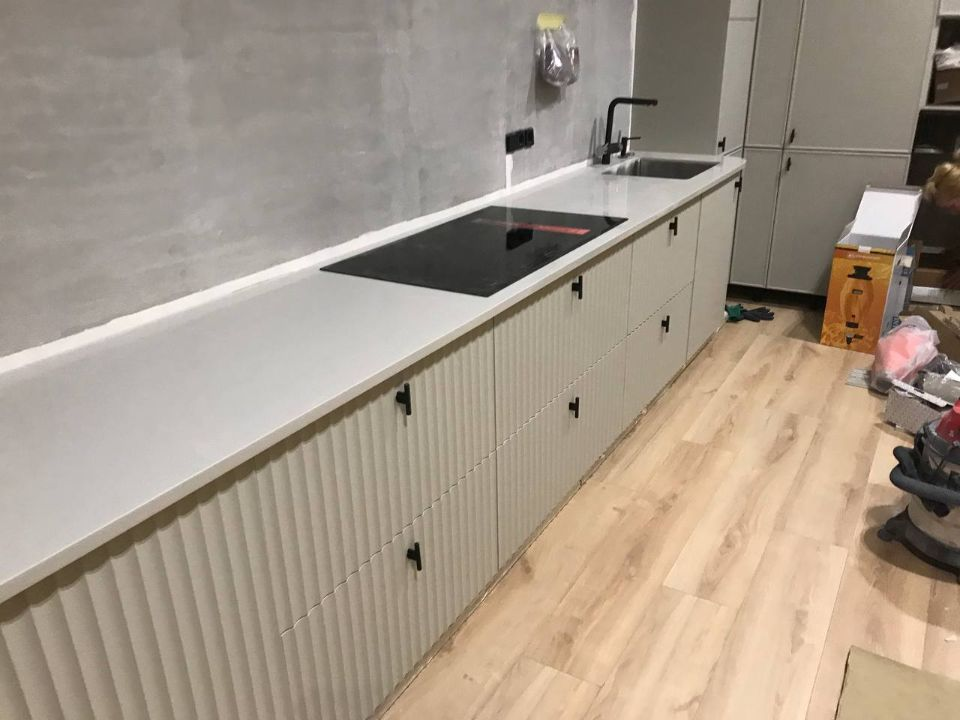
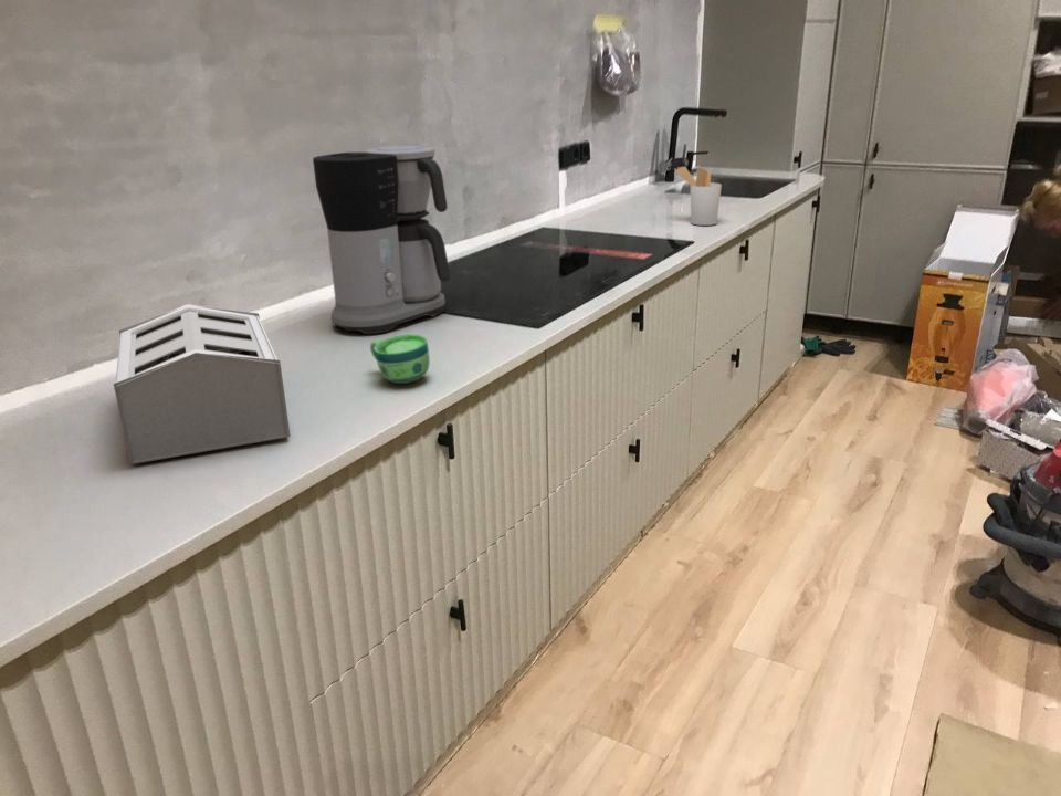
+ toaster (199, 373)
+ coffee maker (390, 237)
+ cup (395, 359)
+ utensil holder (696, 193)
